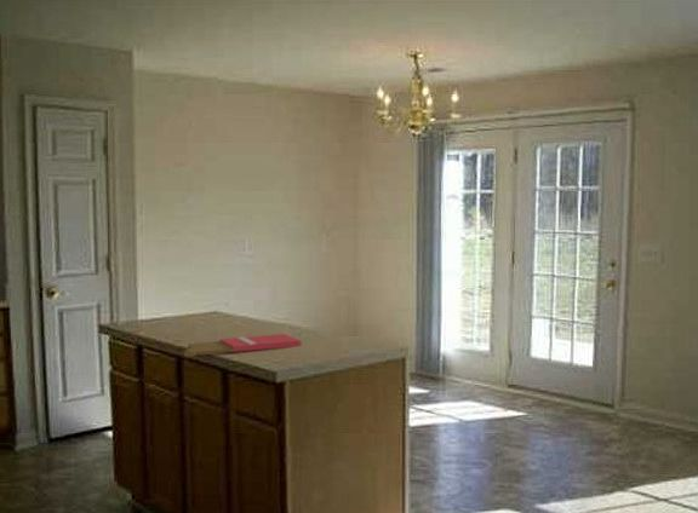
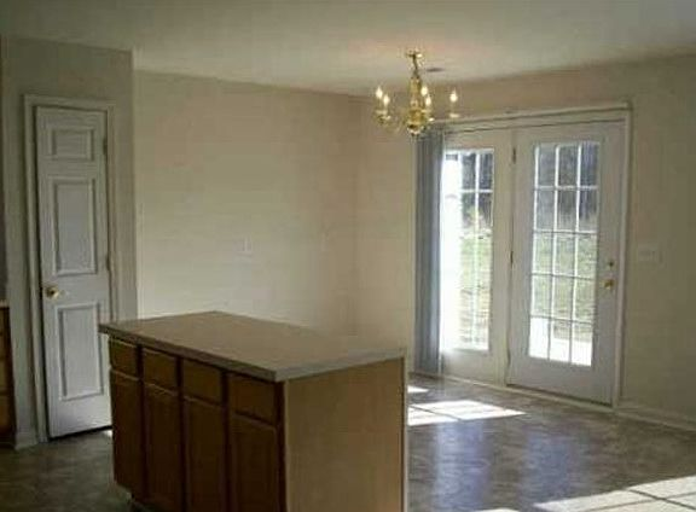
- cutting board (238, 344)
